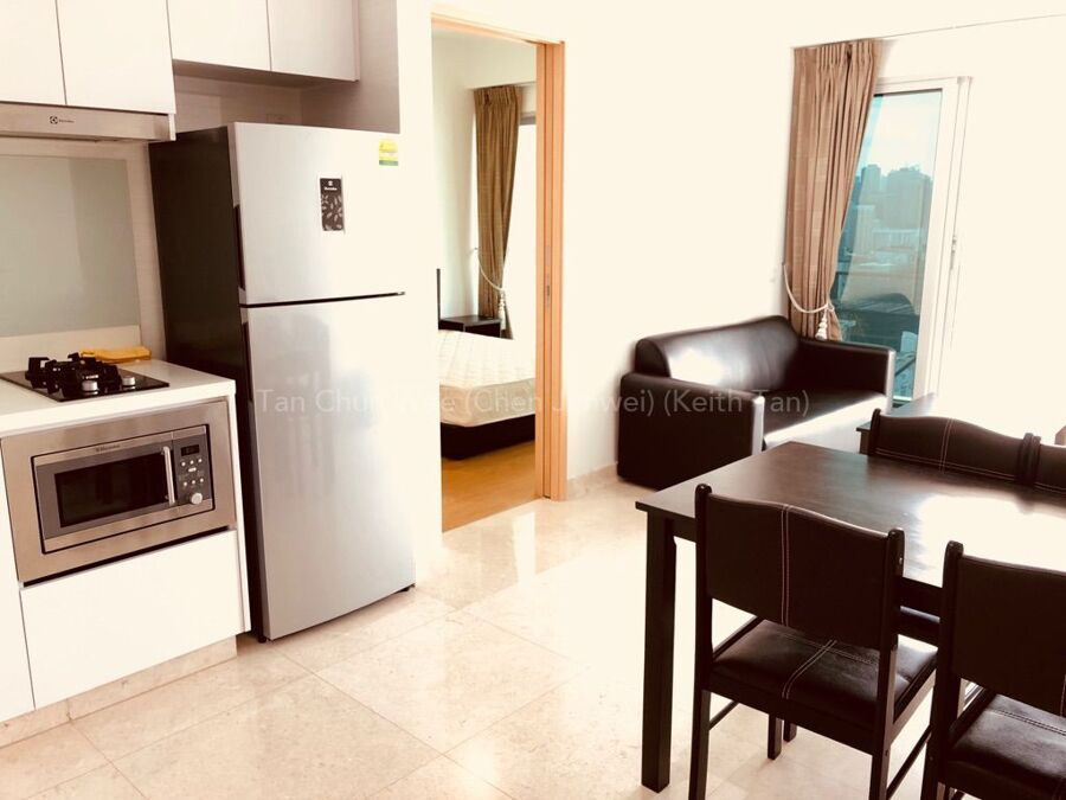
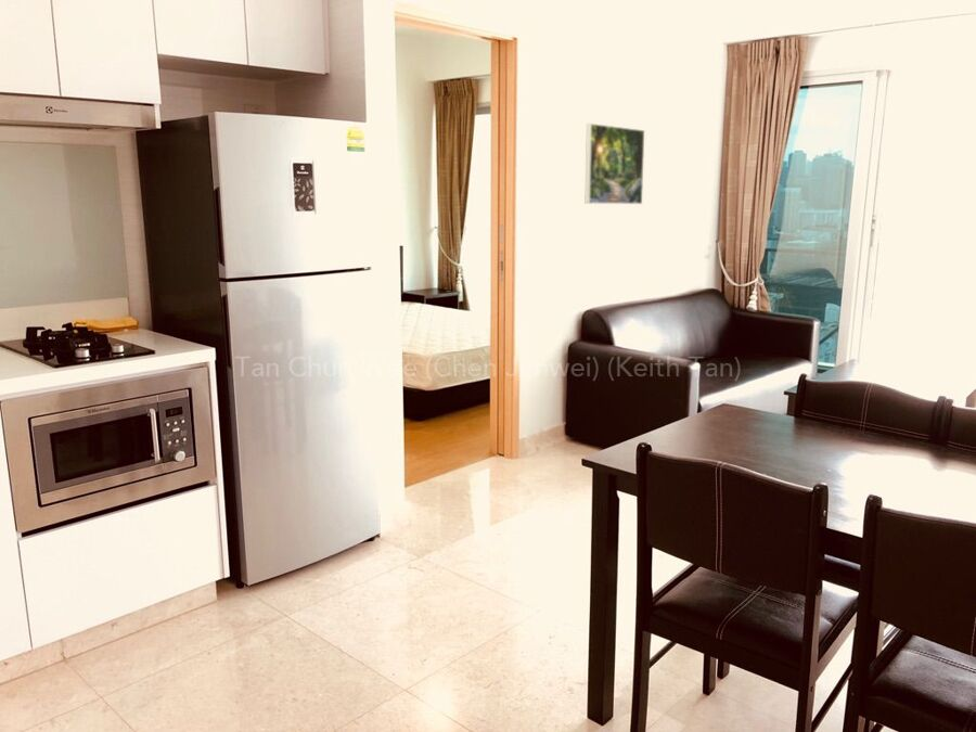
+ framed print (615, 165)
